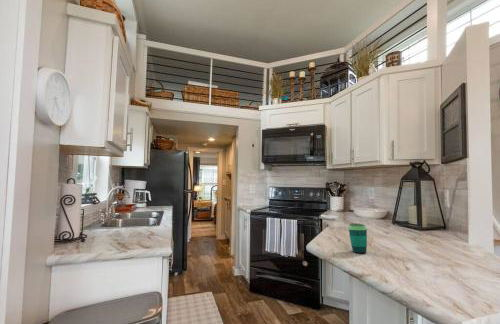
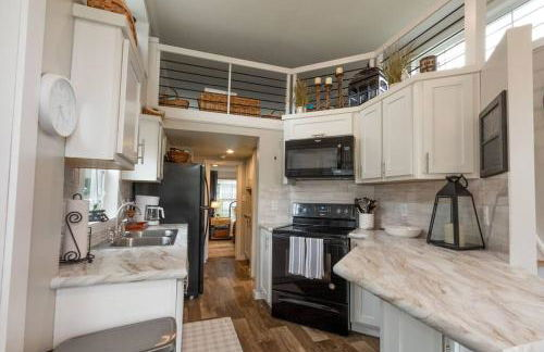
- cup (357, 237)
